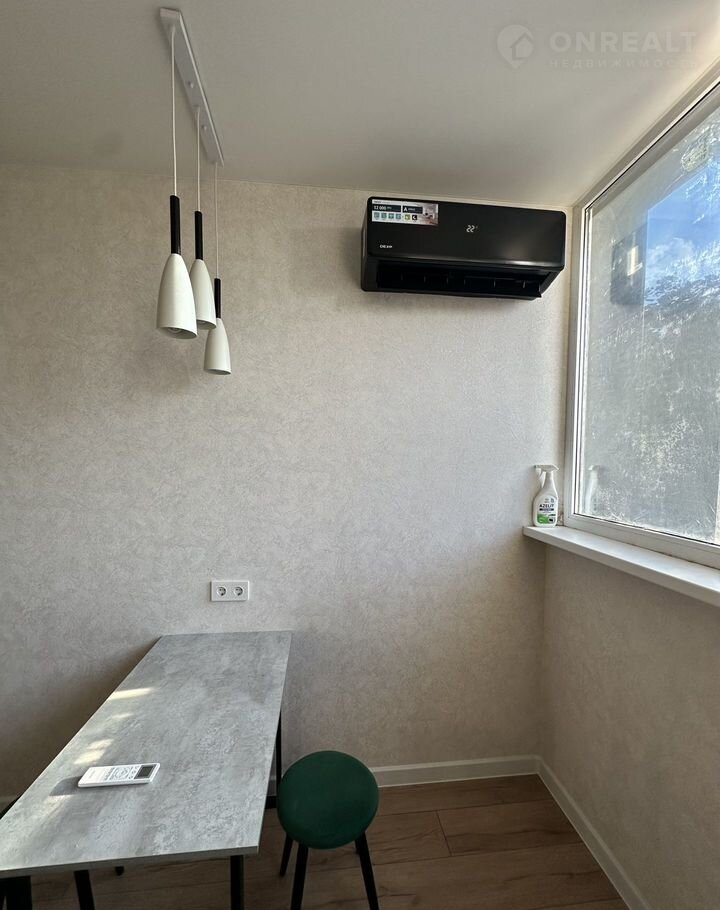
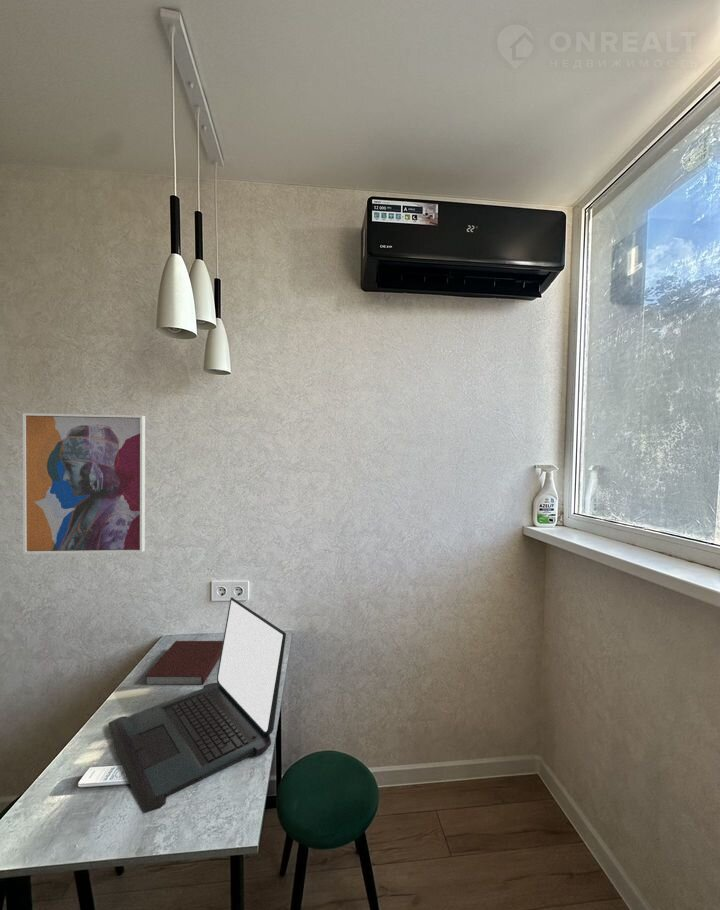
+ laptop (197, 690)
+ wall art (85, 483)
+ notebook (188, 661)
